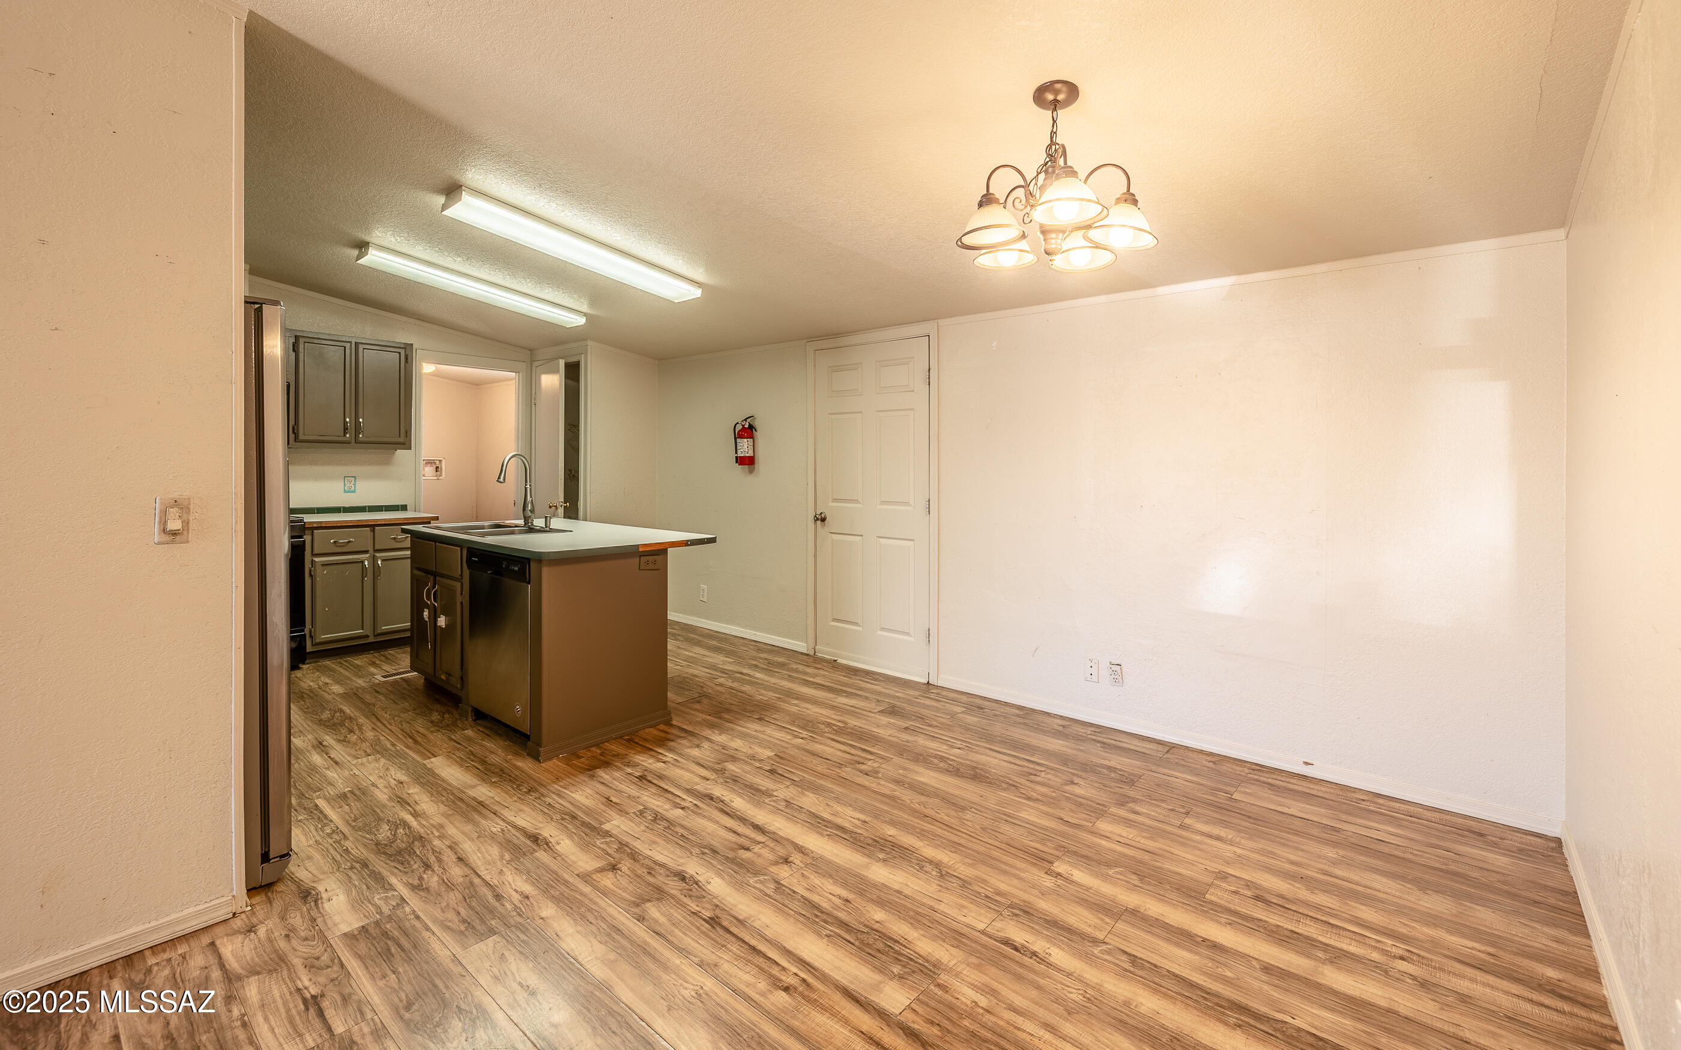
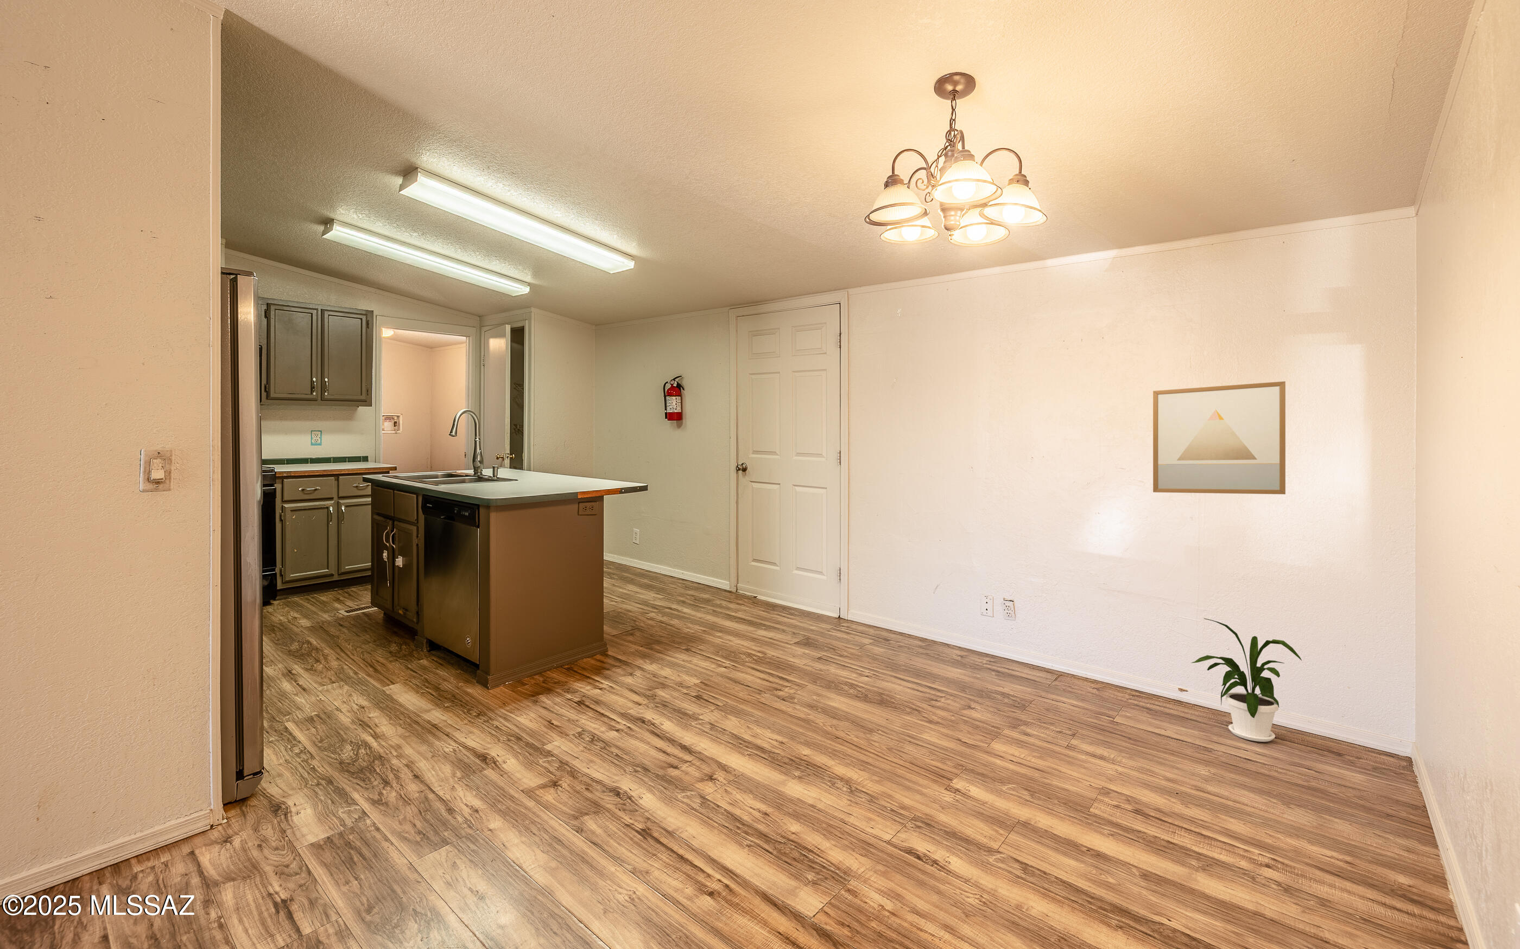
+ house plant (1246, 679)
+ wall art (1216, 440)
